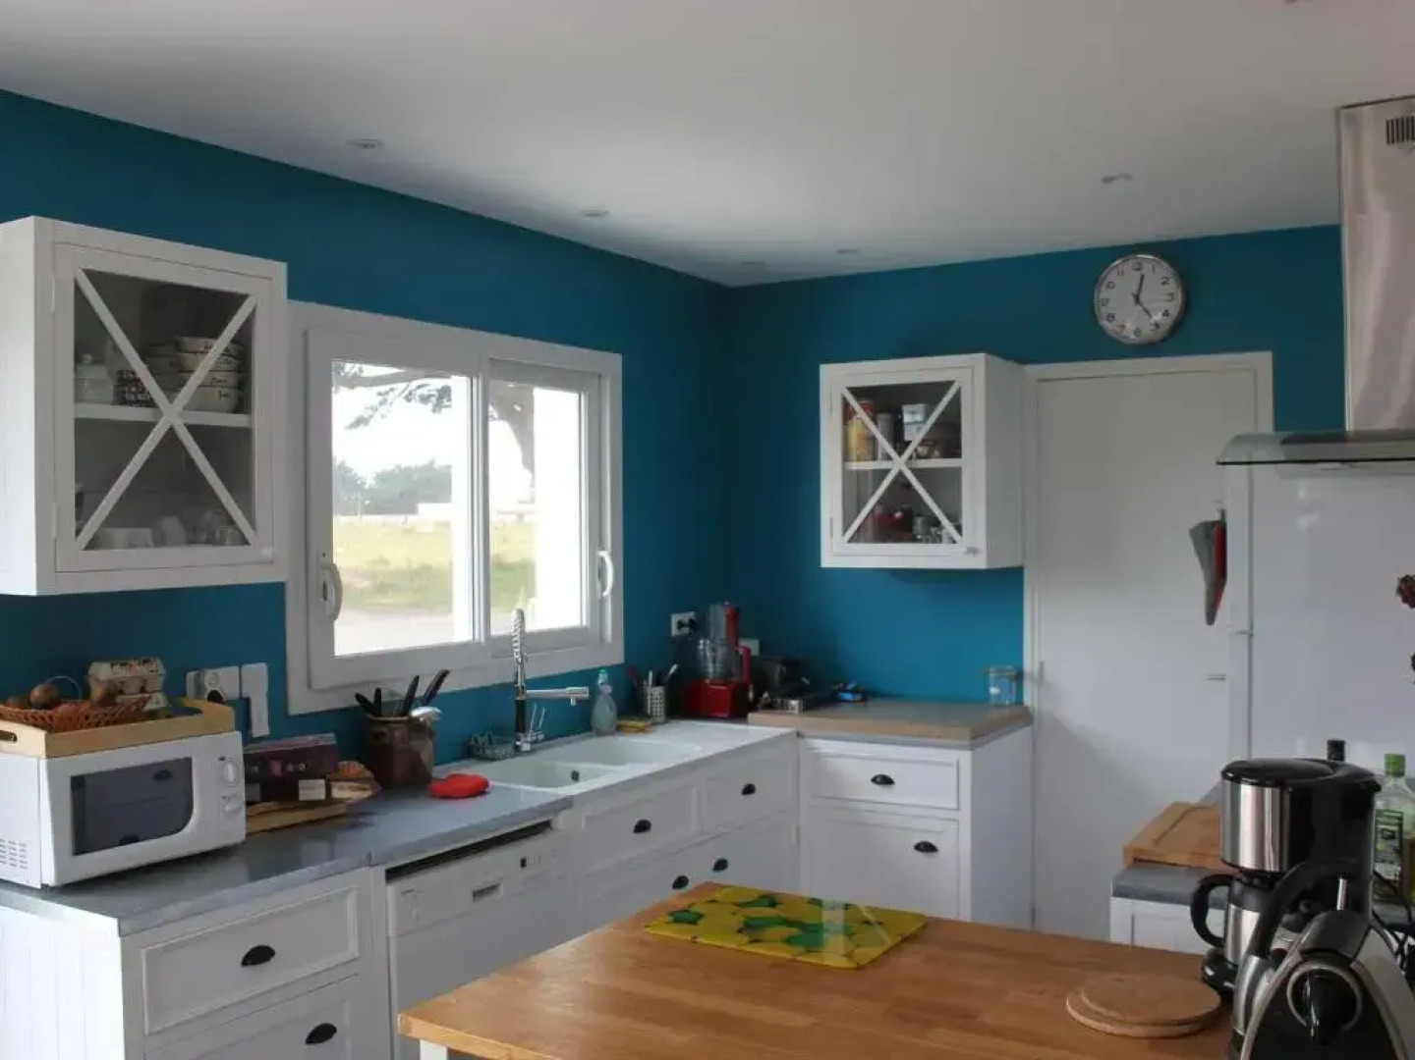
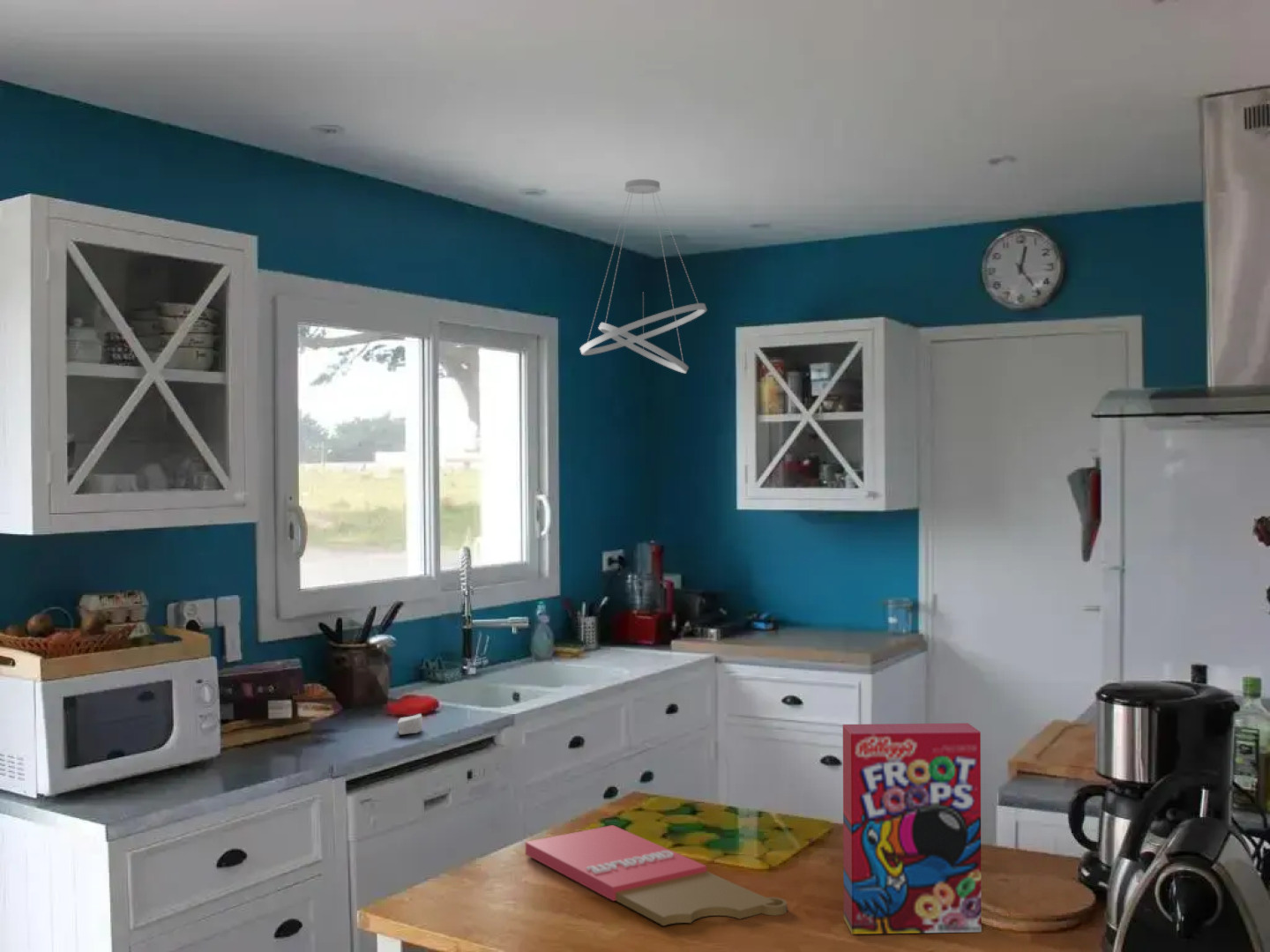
+ soap bar (410, 722)
+ cutting board (649, 873)
+ cereal box (910, 826)
+ pendant light (643, 294)
